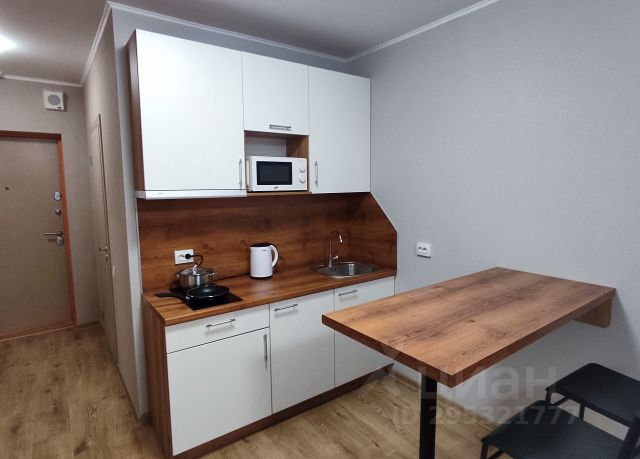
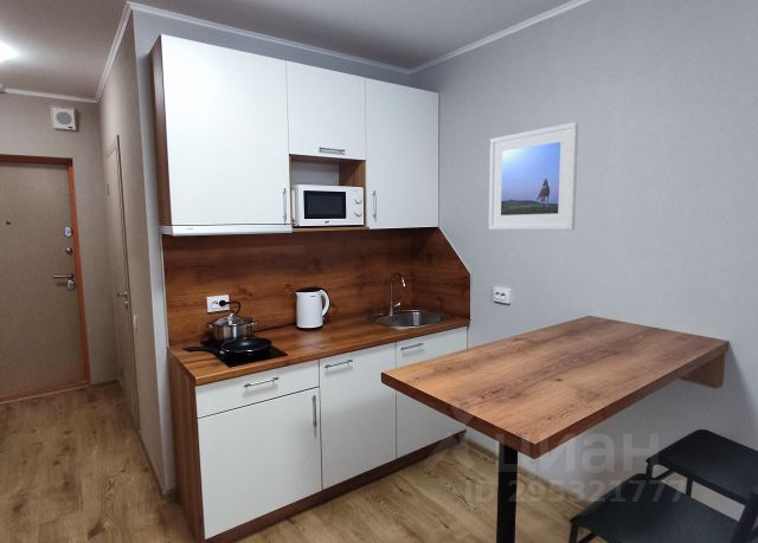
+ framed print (528, 180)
